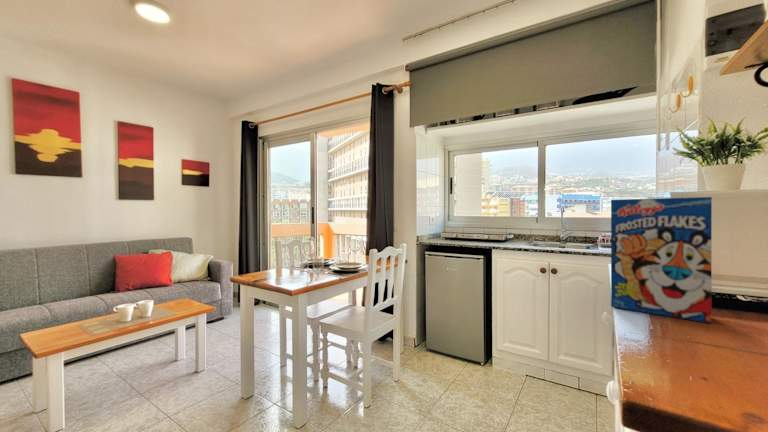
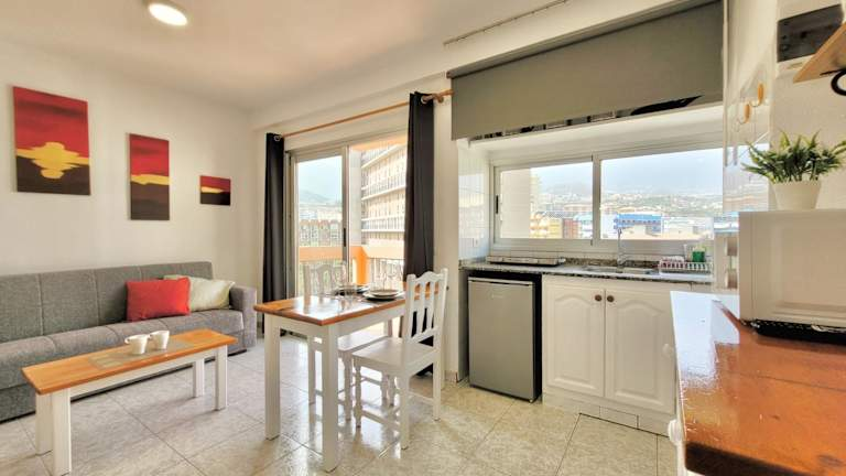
- cereal box (658, 255)
